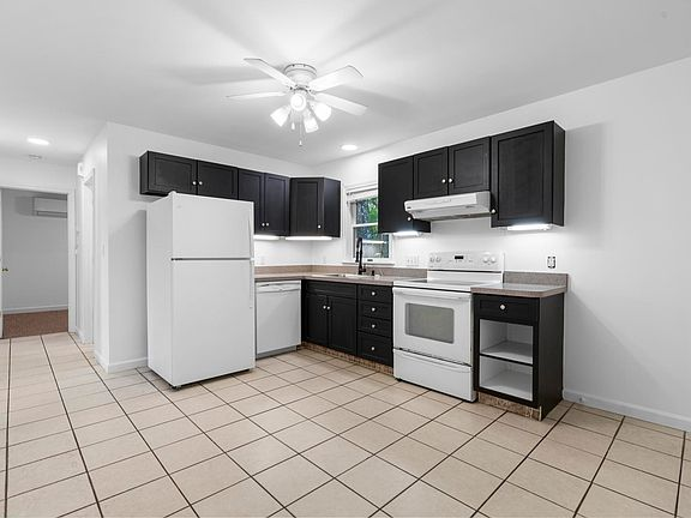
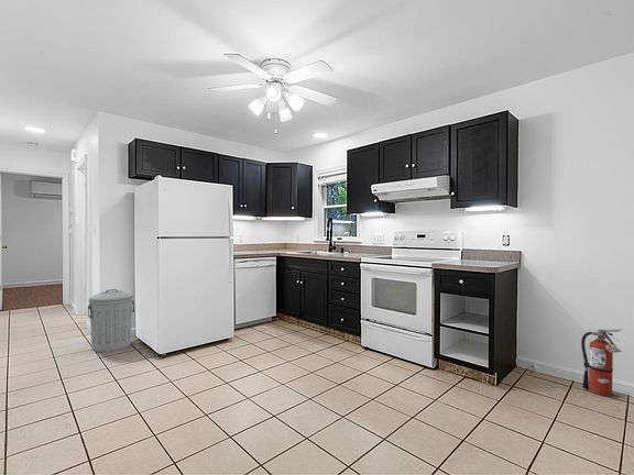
+ trash can (111, 318)
+ fire extinguisher (600, 360)
